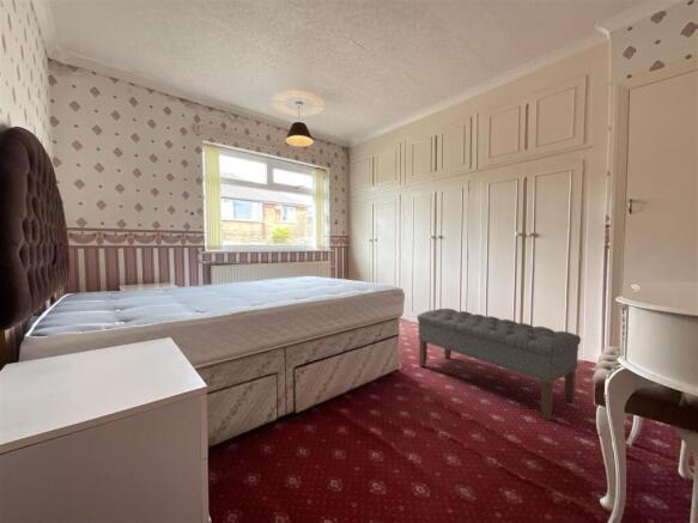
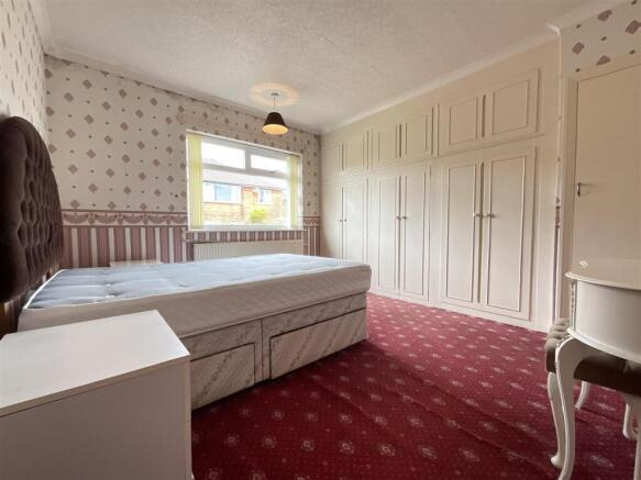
- bench (487, 351)
